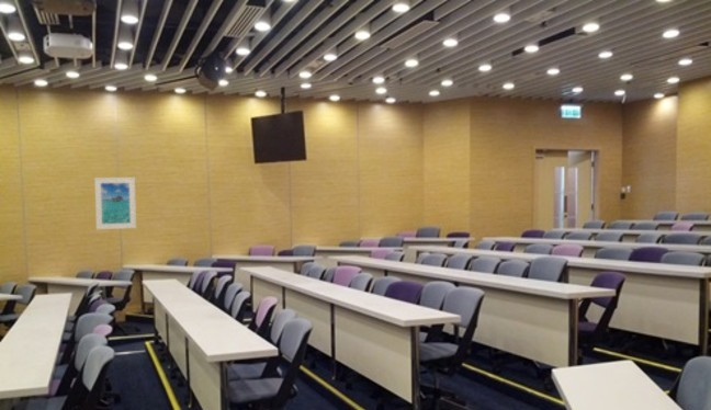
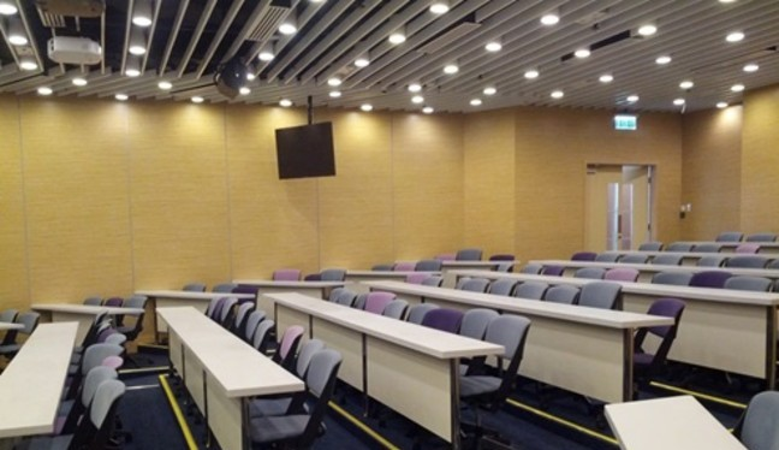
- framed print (115, 203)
